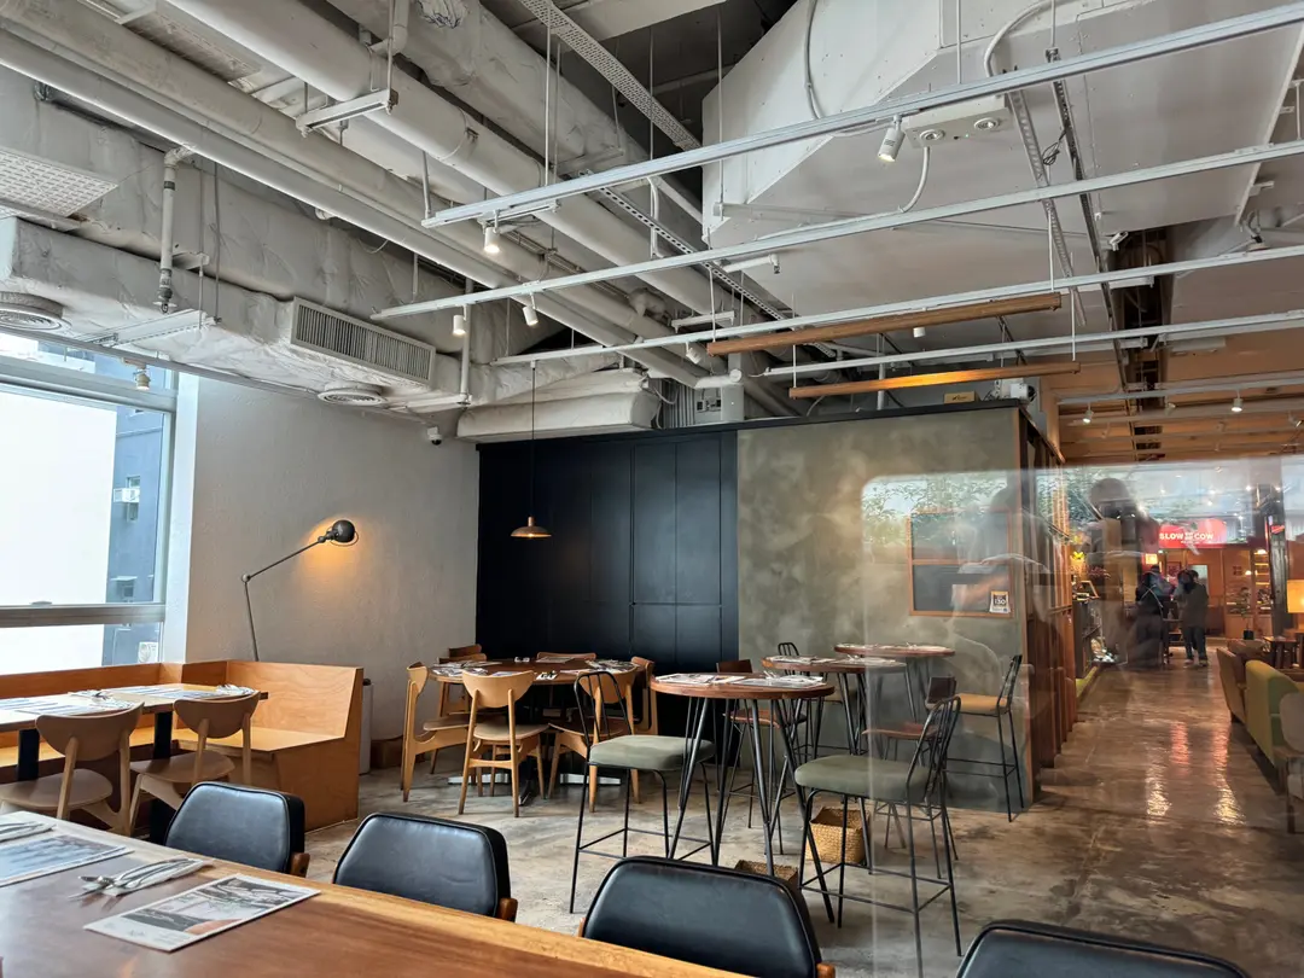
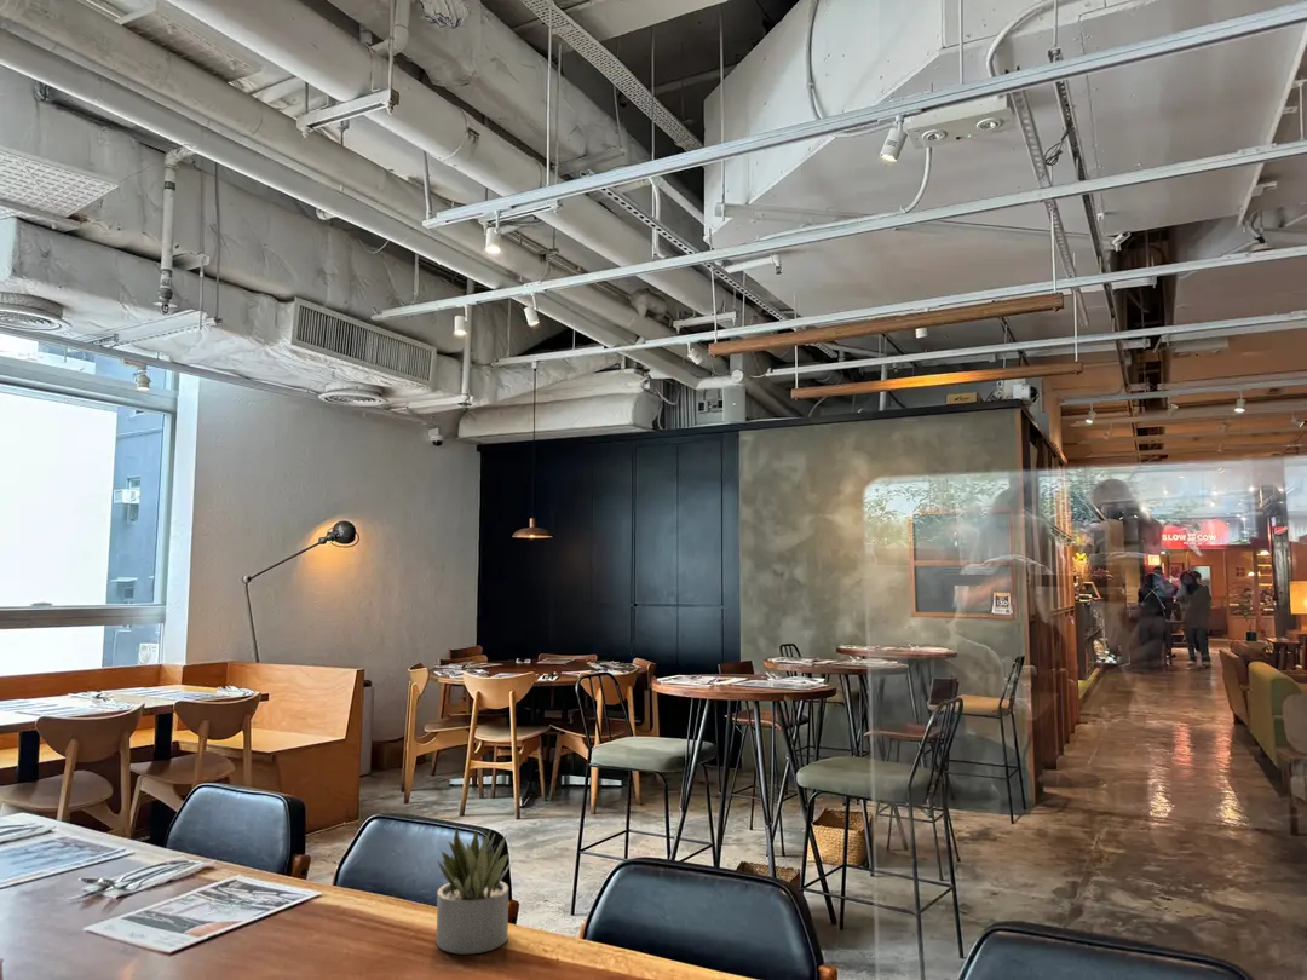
+ succulent plant (473, 881)
